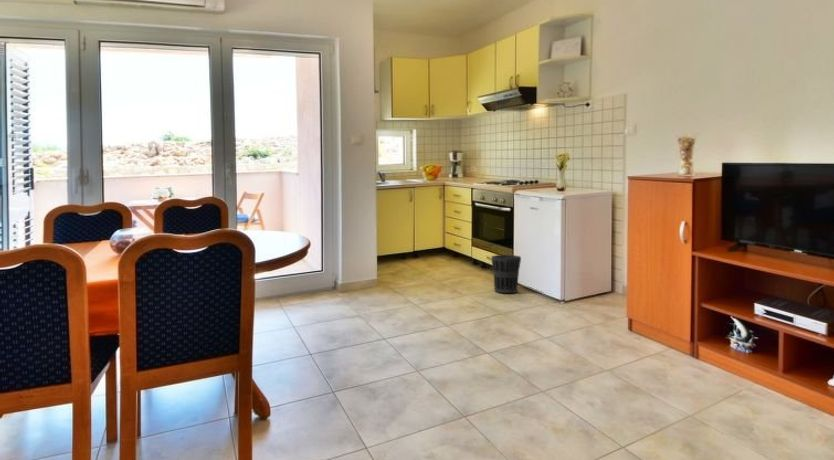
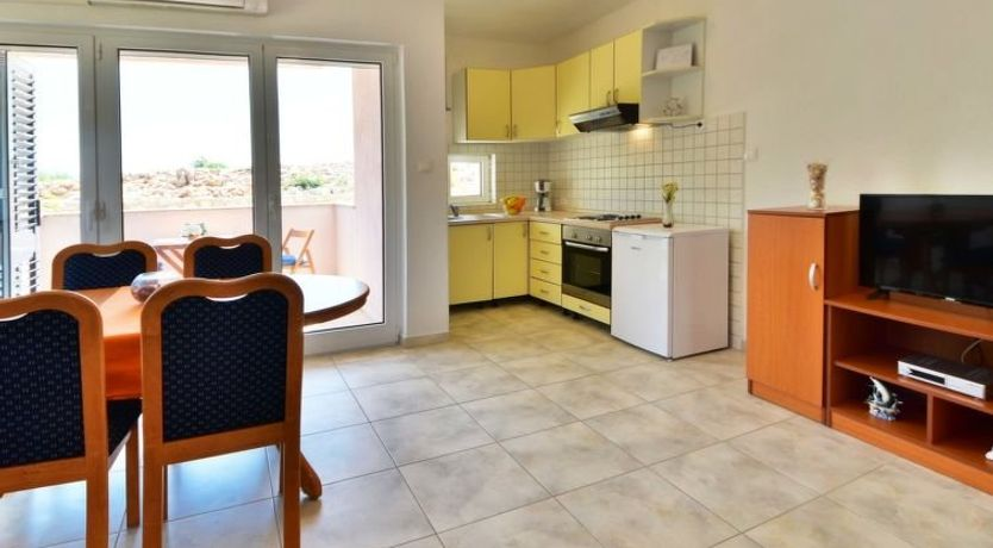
- wastebasket (505, 273)
